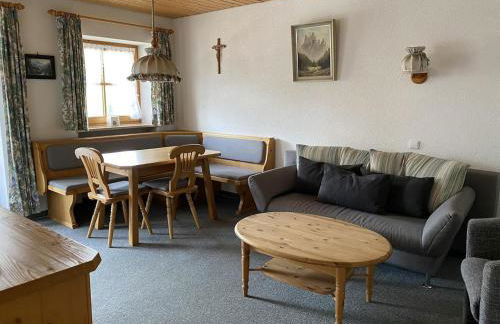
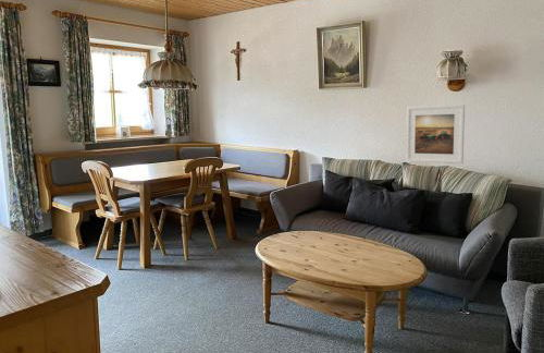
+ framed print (433, 134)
